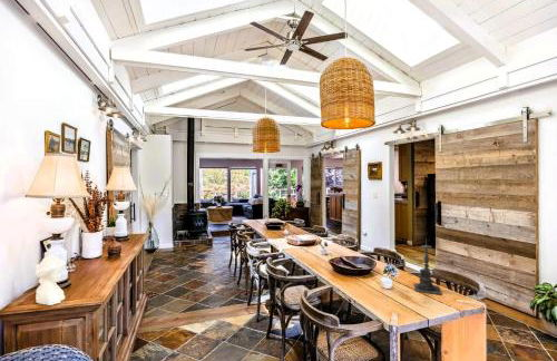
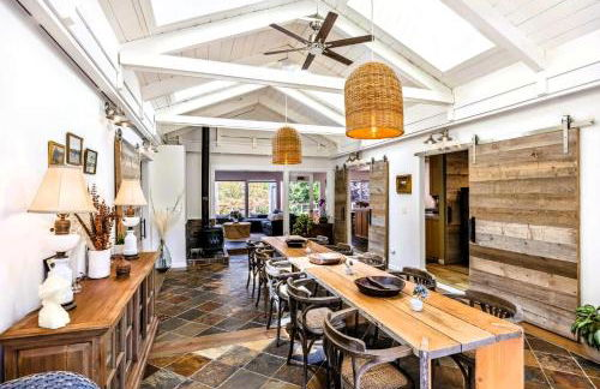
- candle holder (427, 263)
